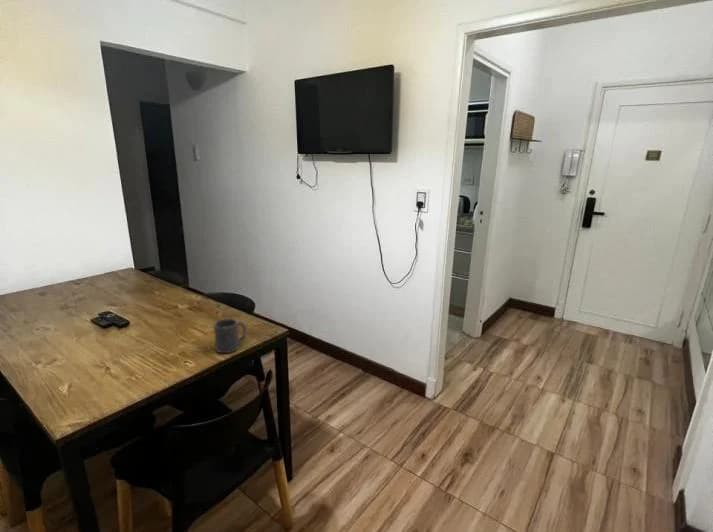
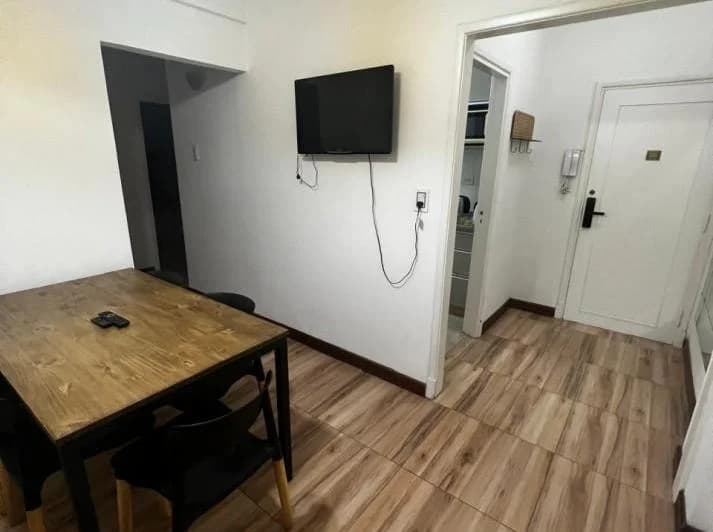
- mug (231, 334)
